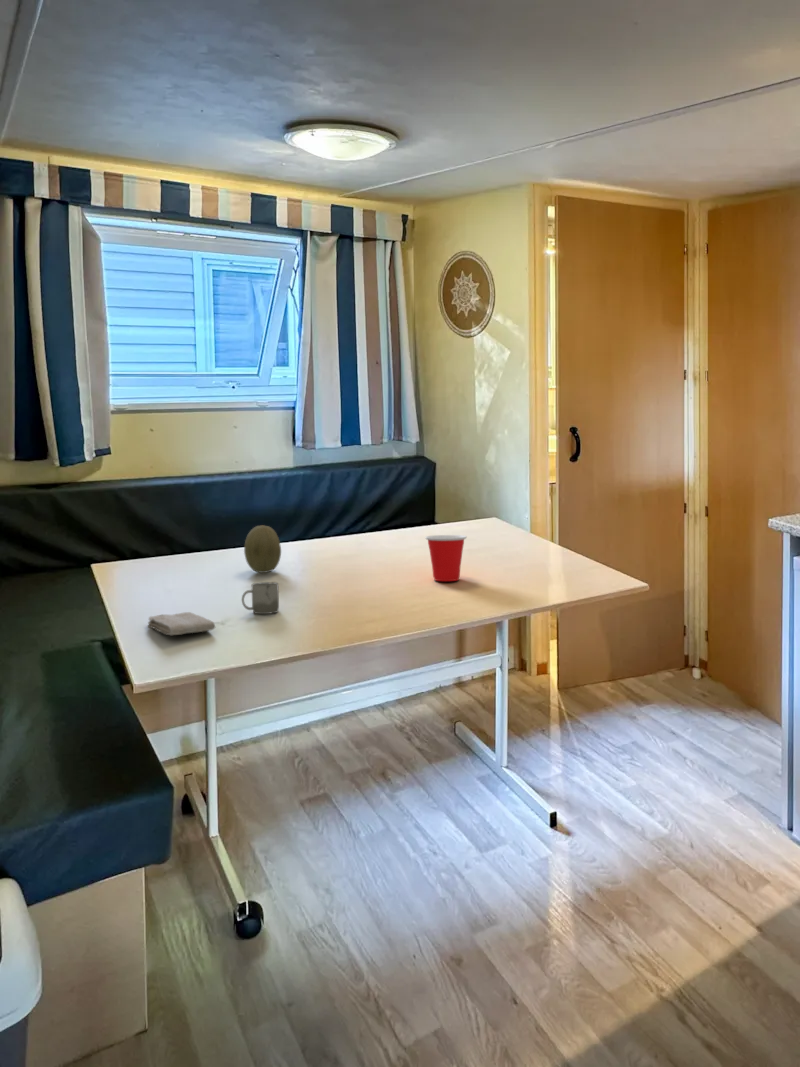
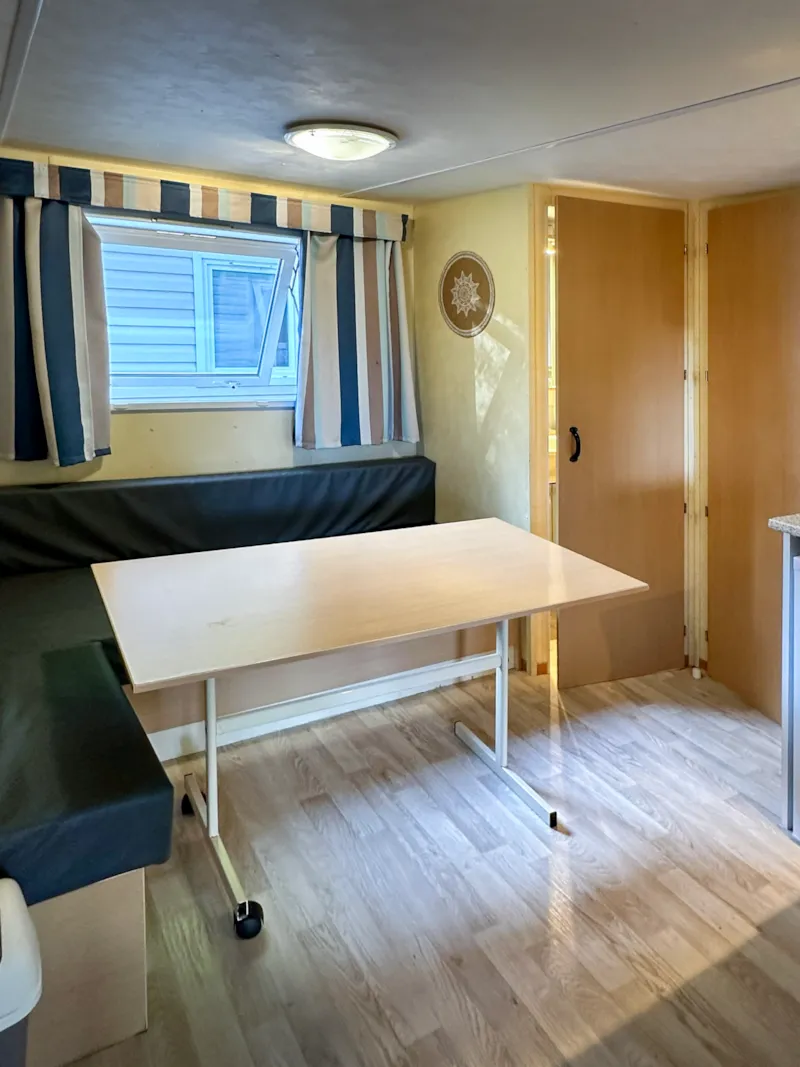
- cup (446, 558)
- washcloth (180, 622)
- cup (260, 598)
- fruit (262, 548)
